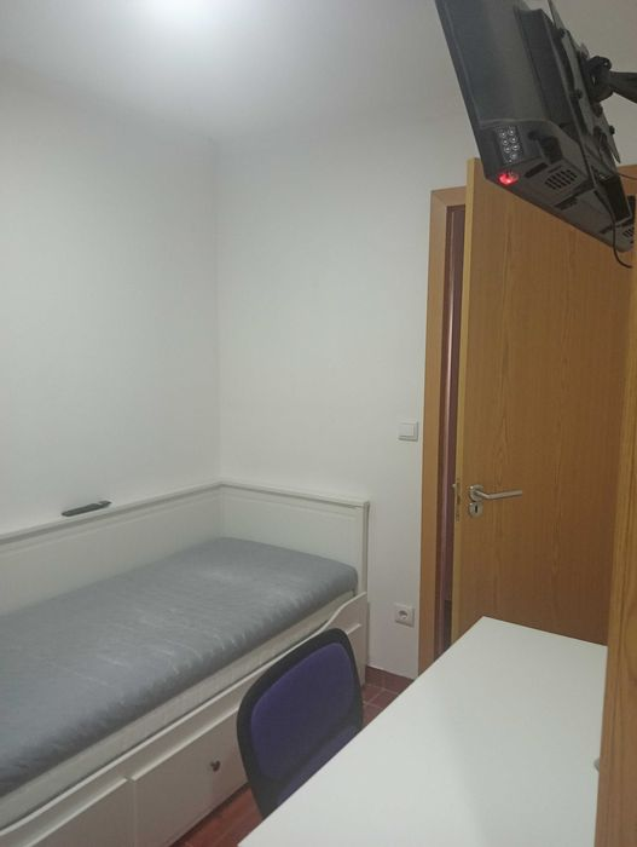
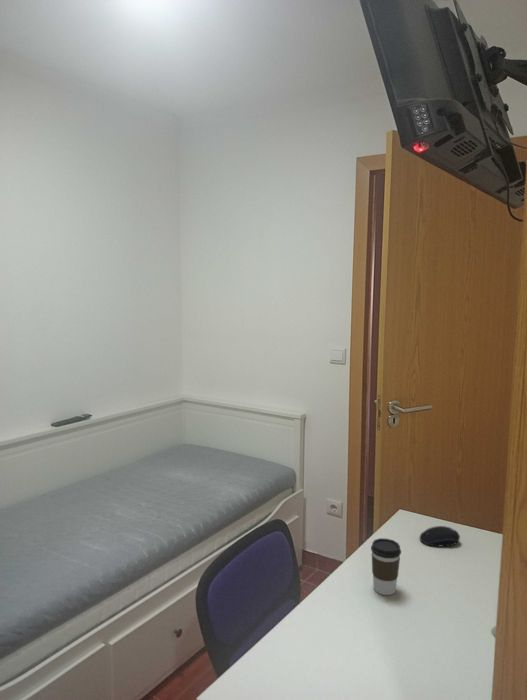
+ computer mouse (439, 534)
+ coffee cup (385, 566)
